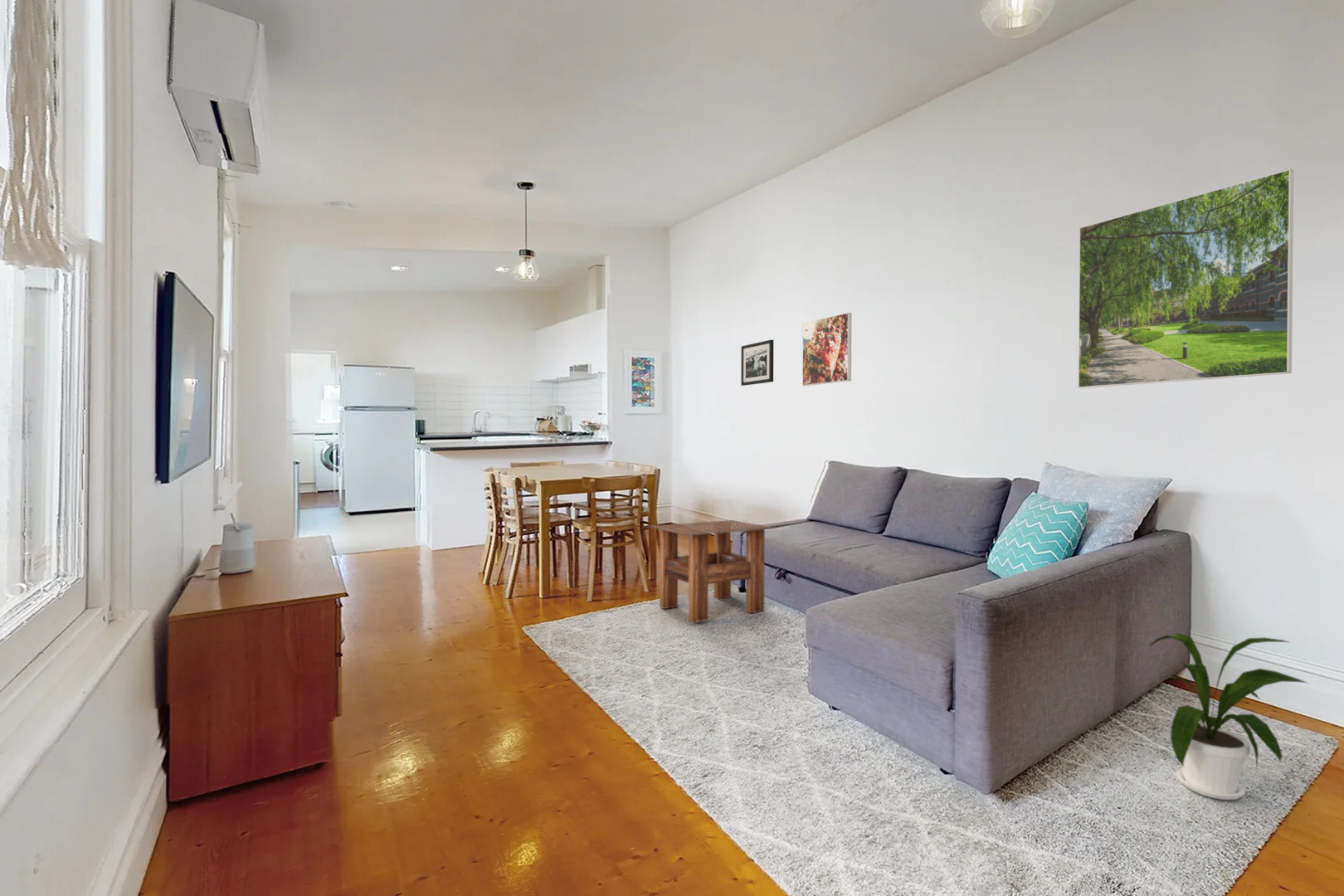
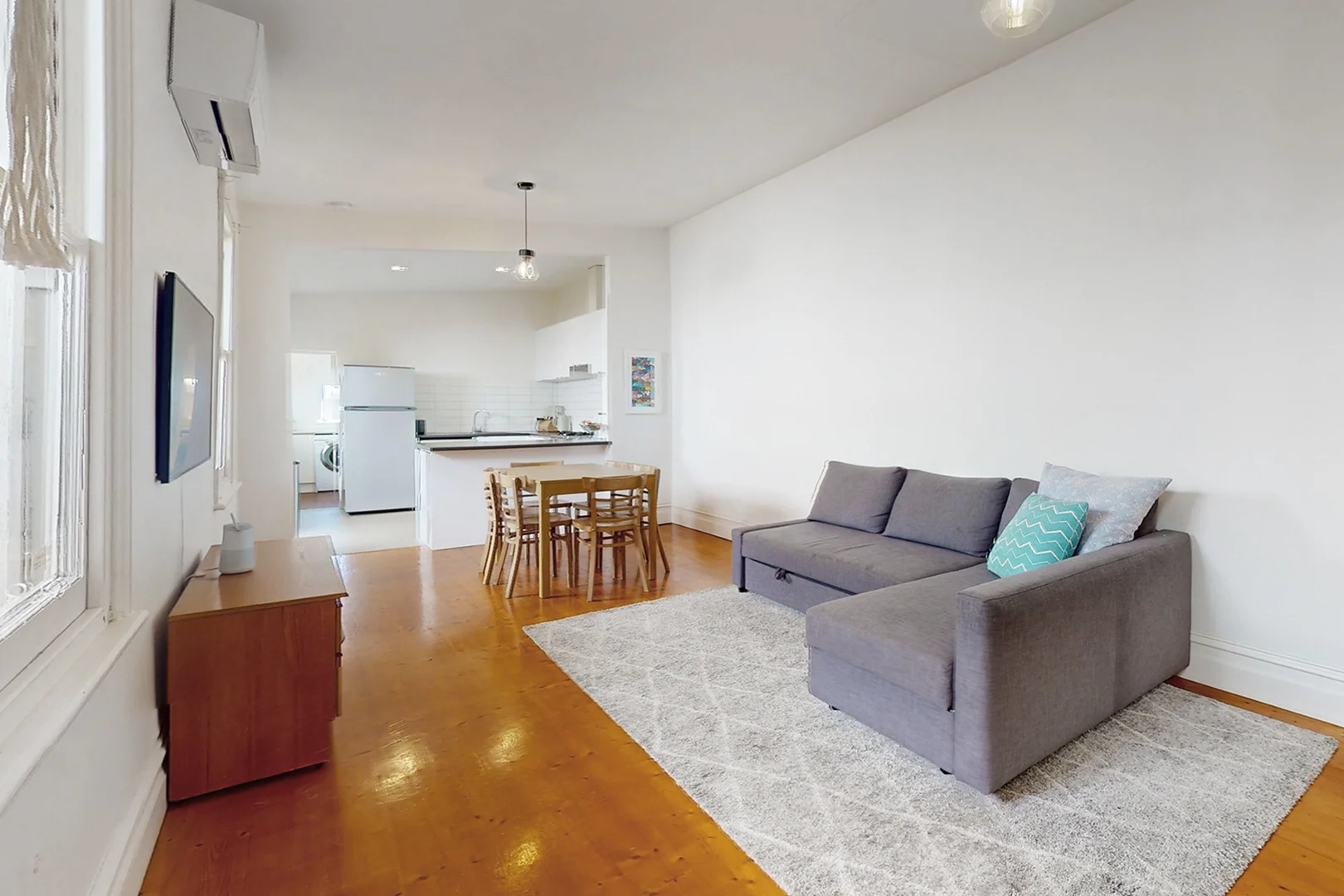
- picture frame (757, 363)
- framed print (825, 350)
- house plant (1218, 709)
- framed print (1172, 291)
- side table (711, 568)
